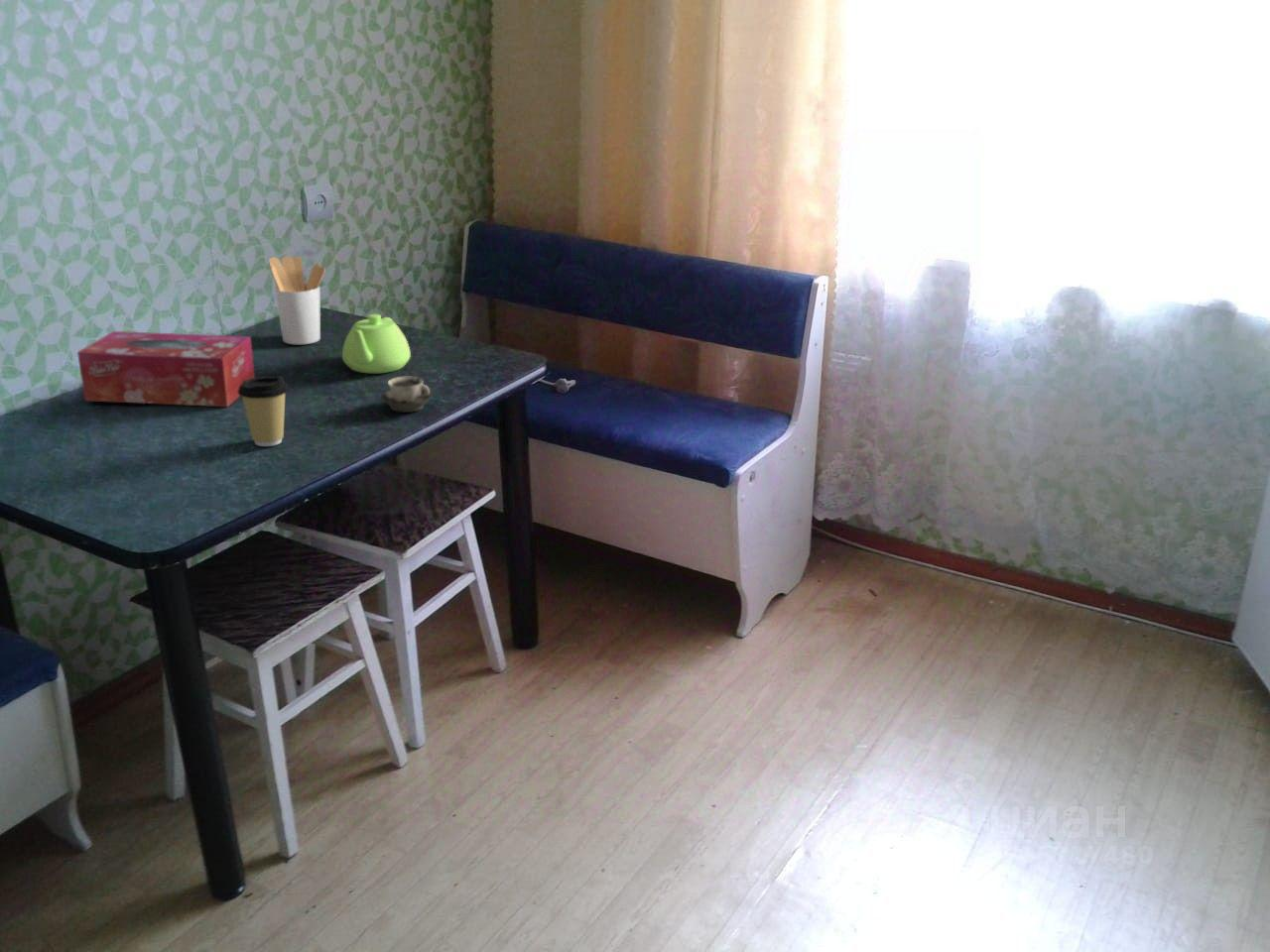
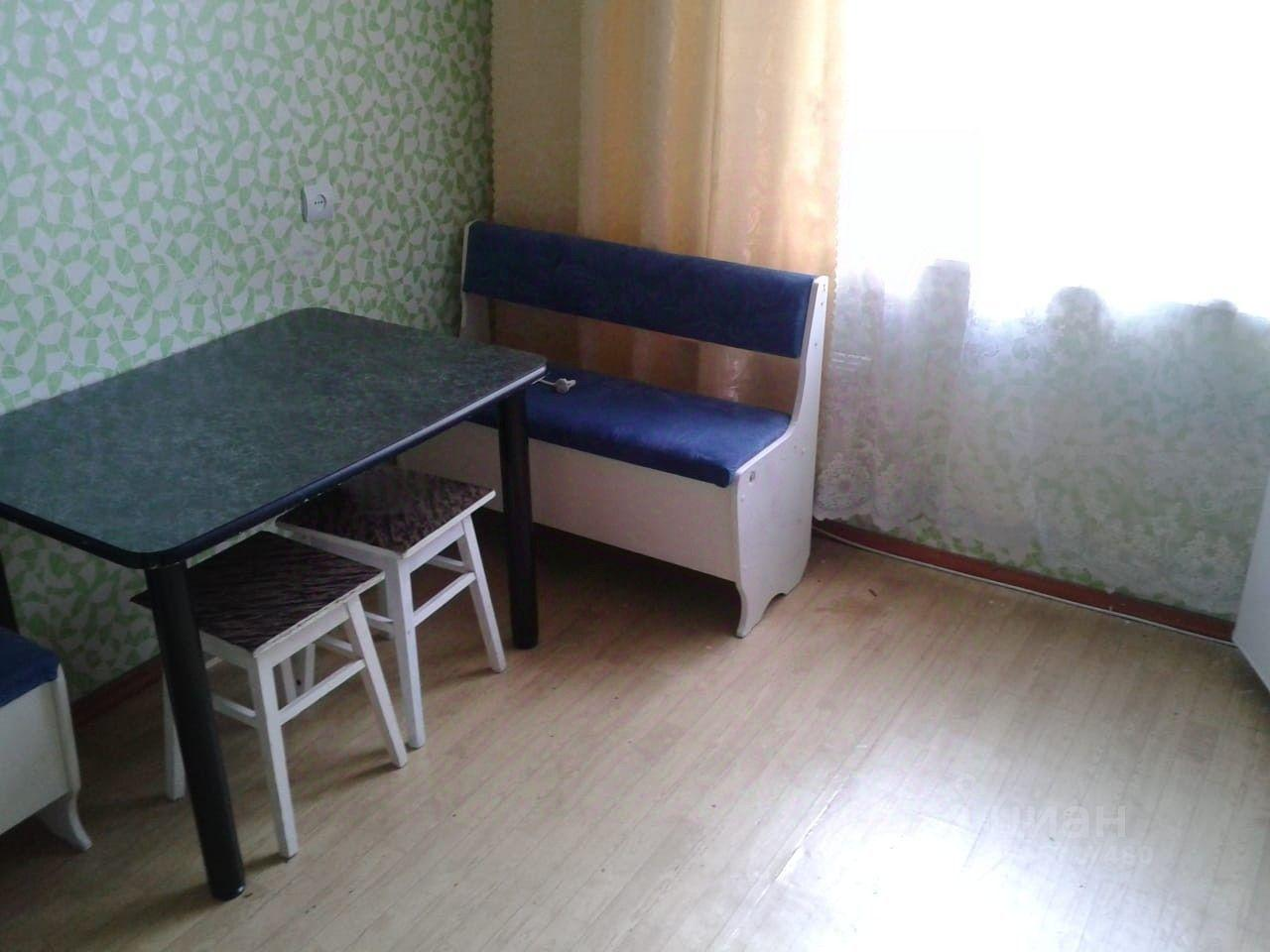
- utensil holder (295, 298)
- tissue box (169, 368)
- teapot (373, 341)
- coffee cup (265, 411)
- cup (406, 394)
